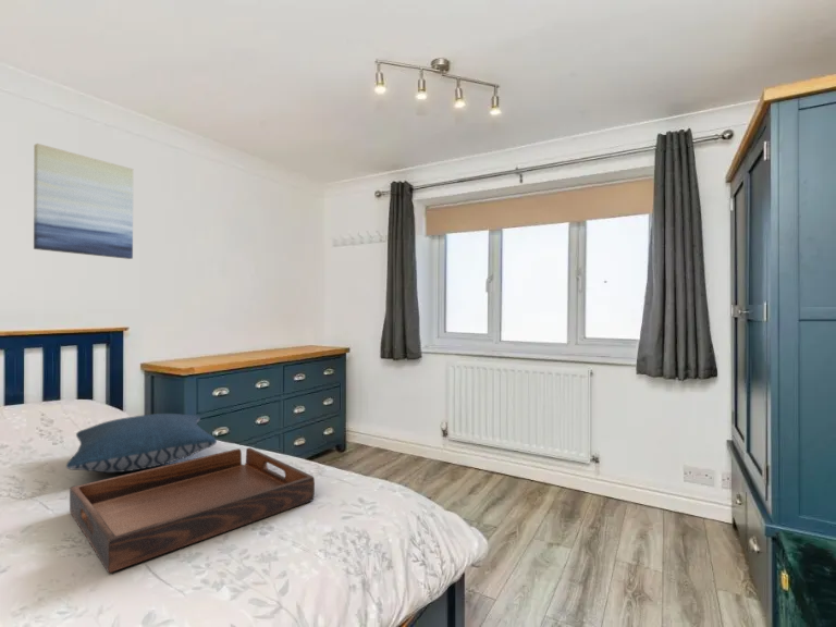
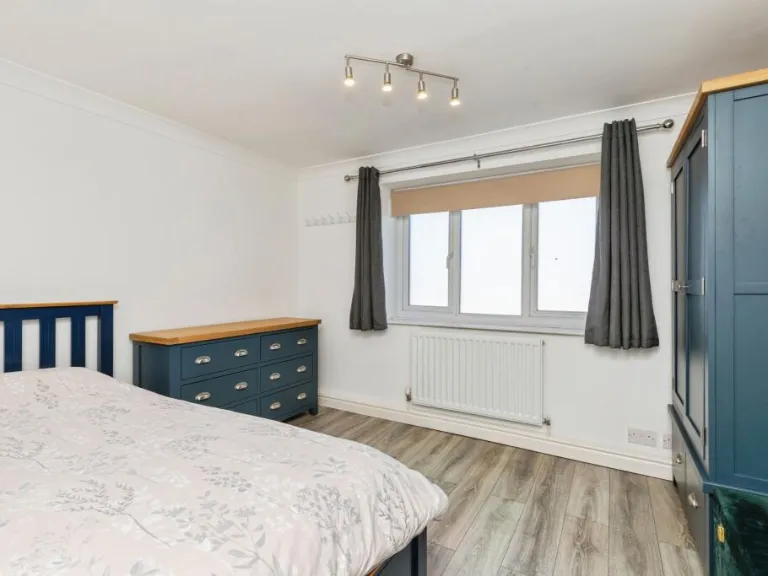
- serving tray (196, 493)
- pillow (145, 439)
- wall art (87, 206)
